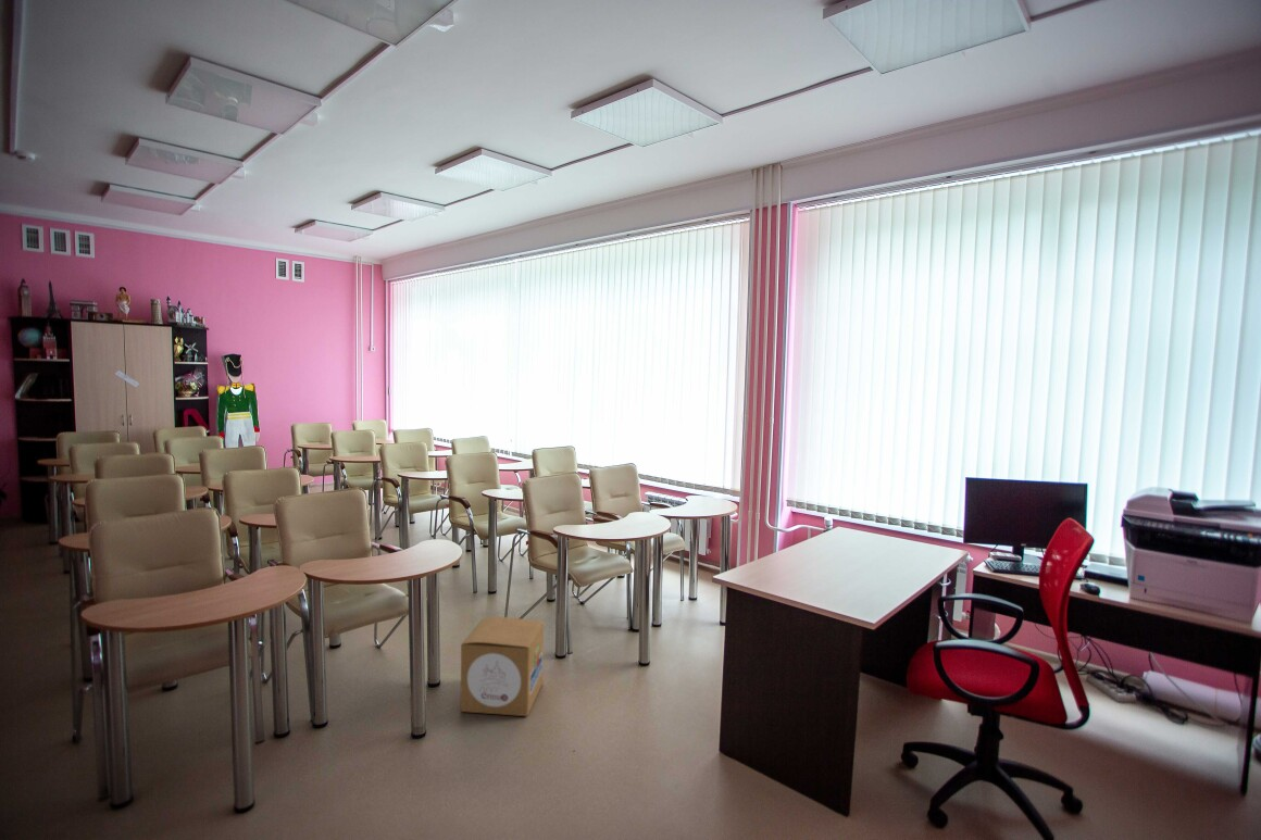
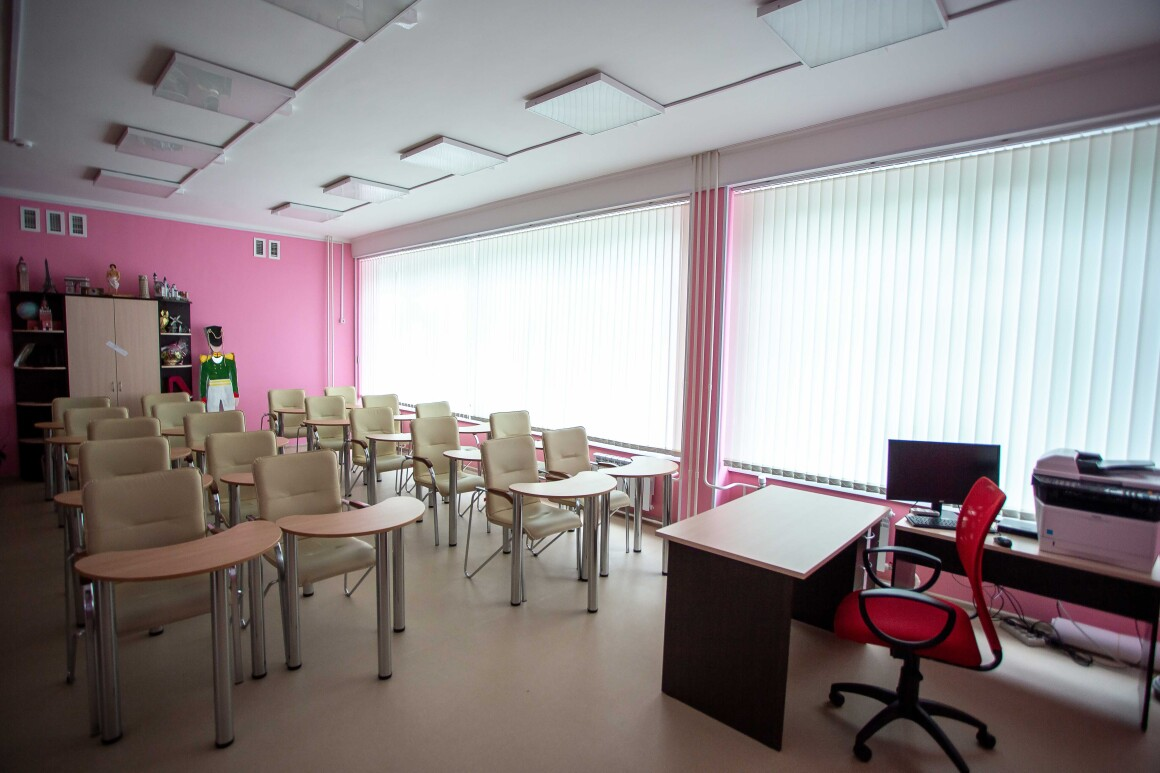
- cardboard box (503, 663)
